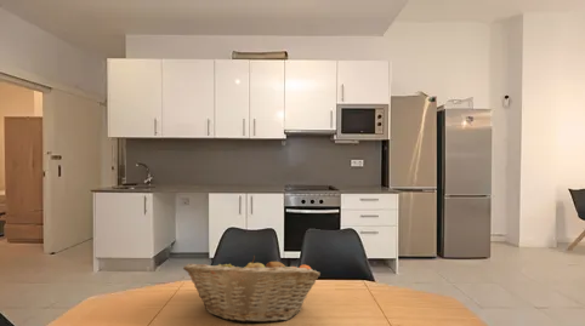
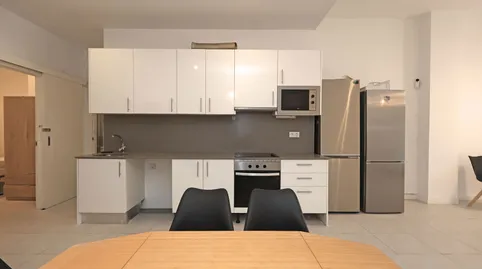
- fruit basket (251, 281)
